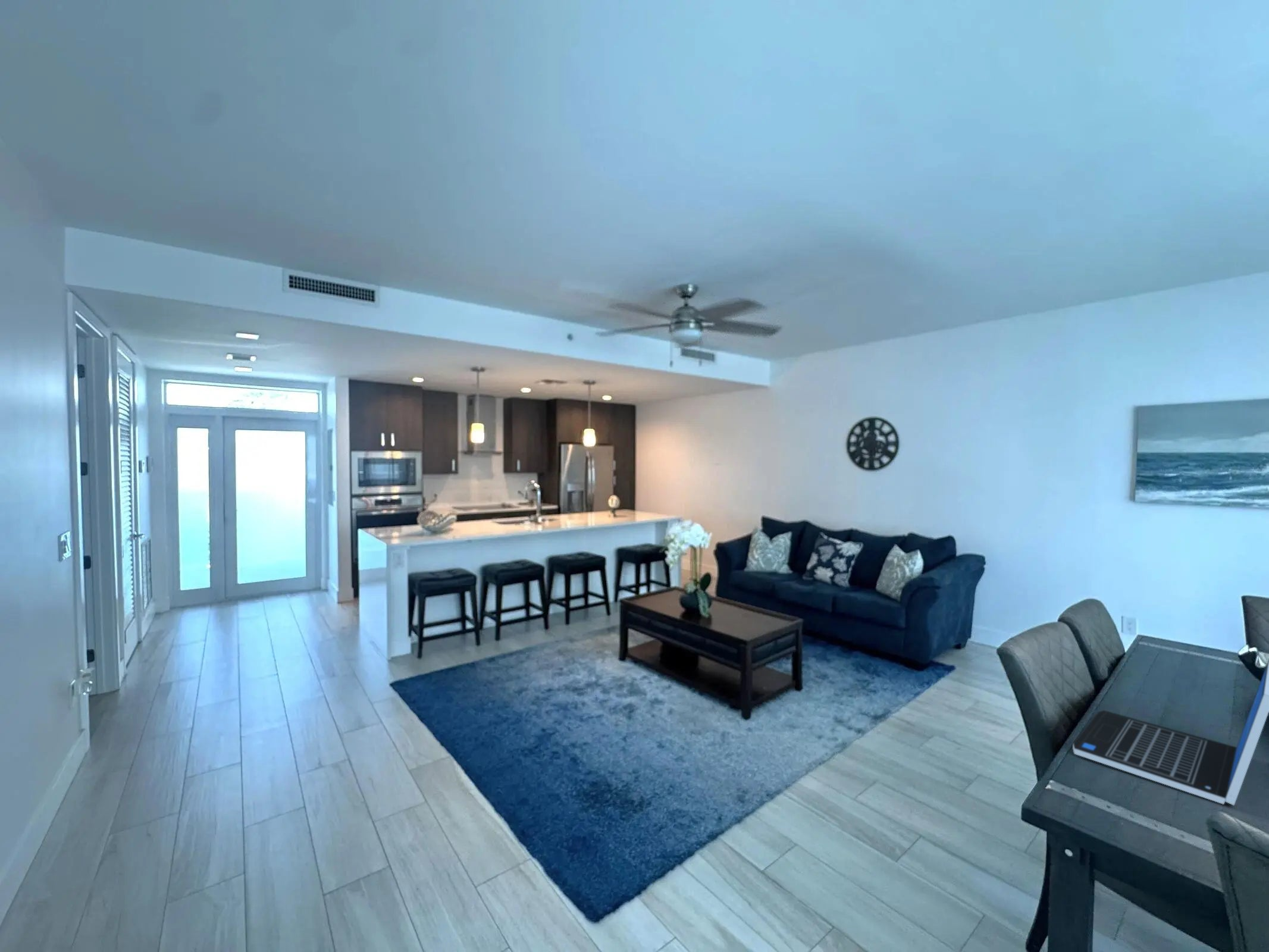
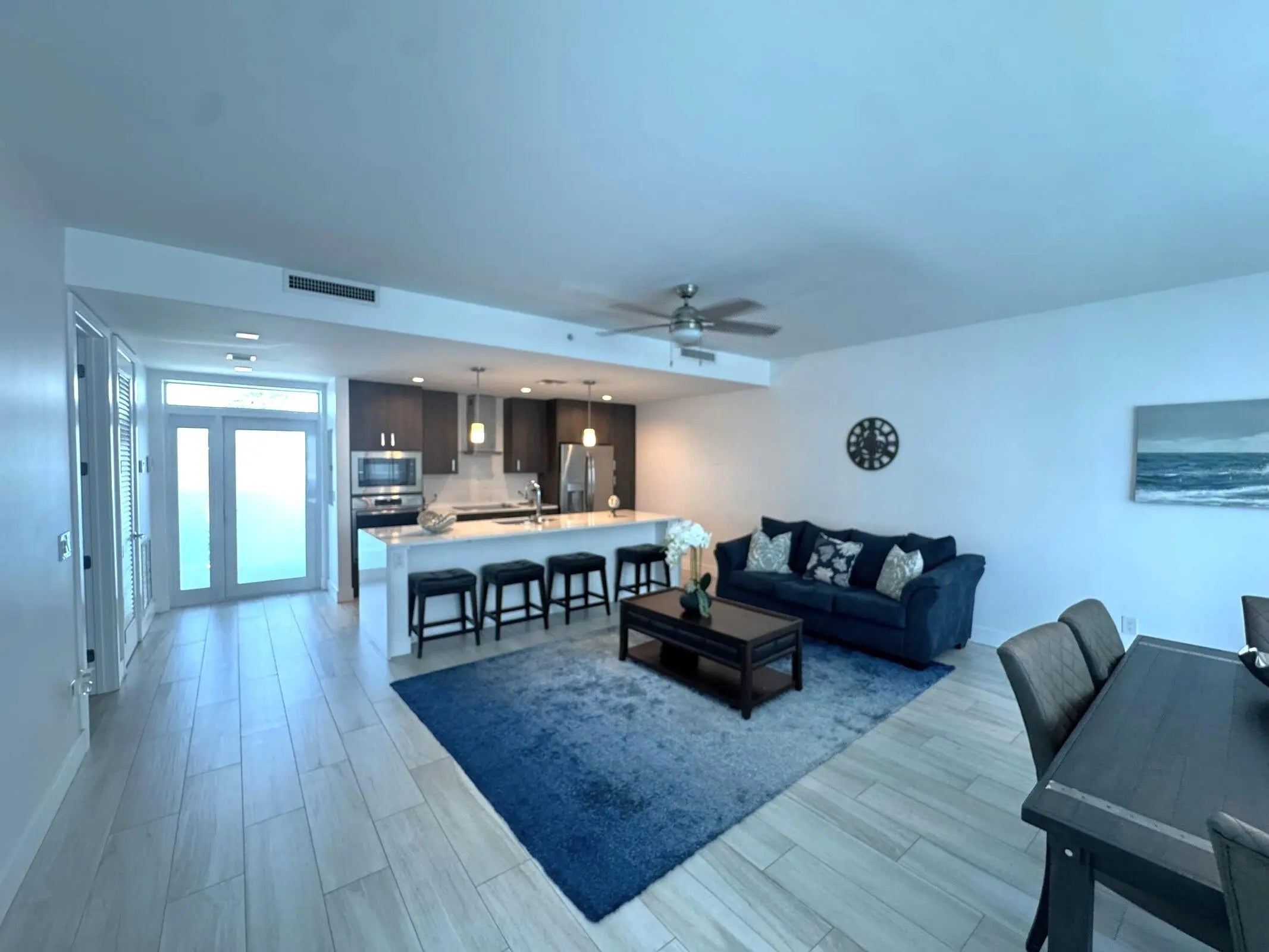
- laptop (1165, 727)
